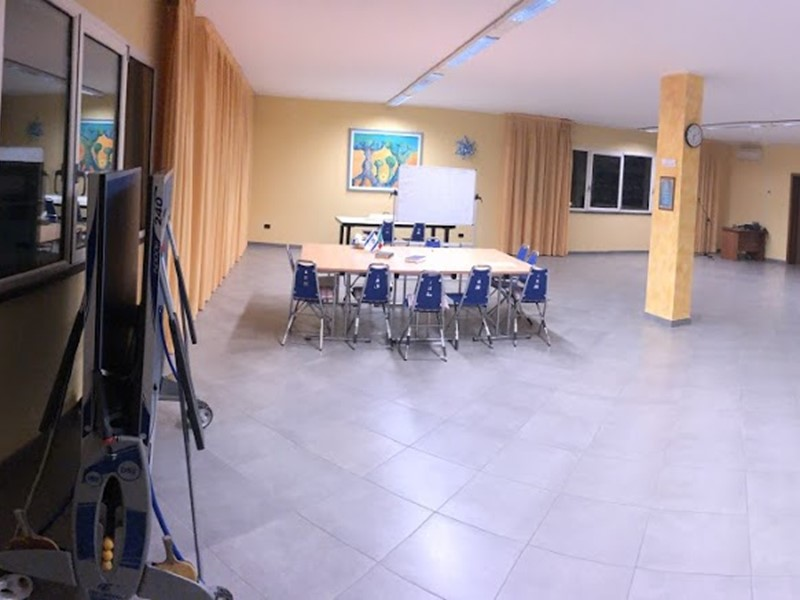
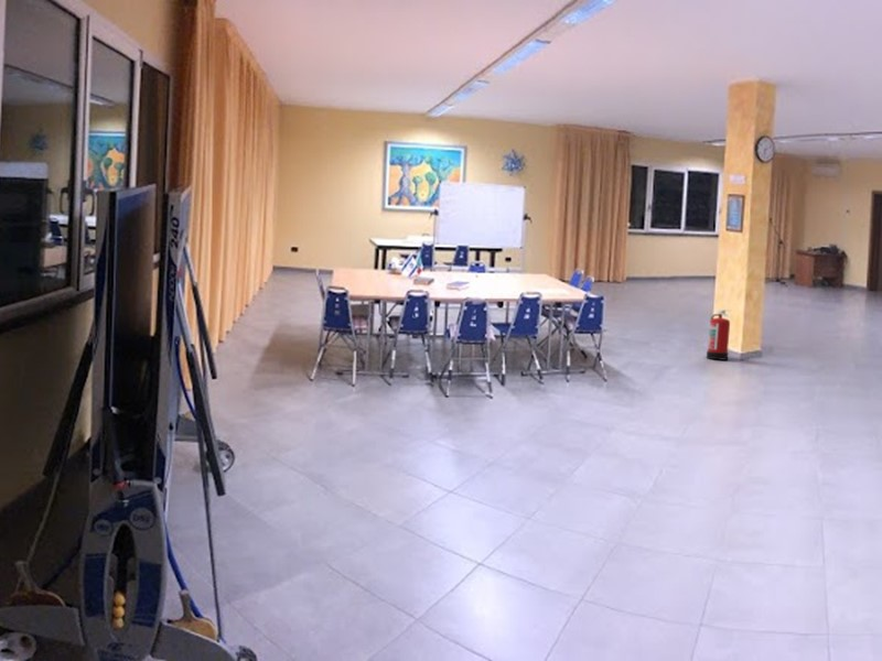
+ fire extinguisher (719, 334)
